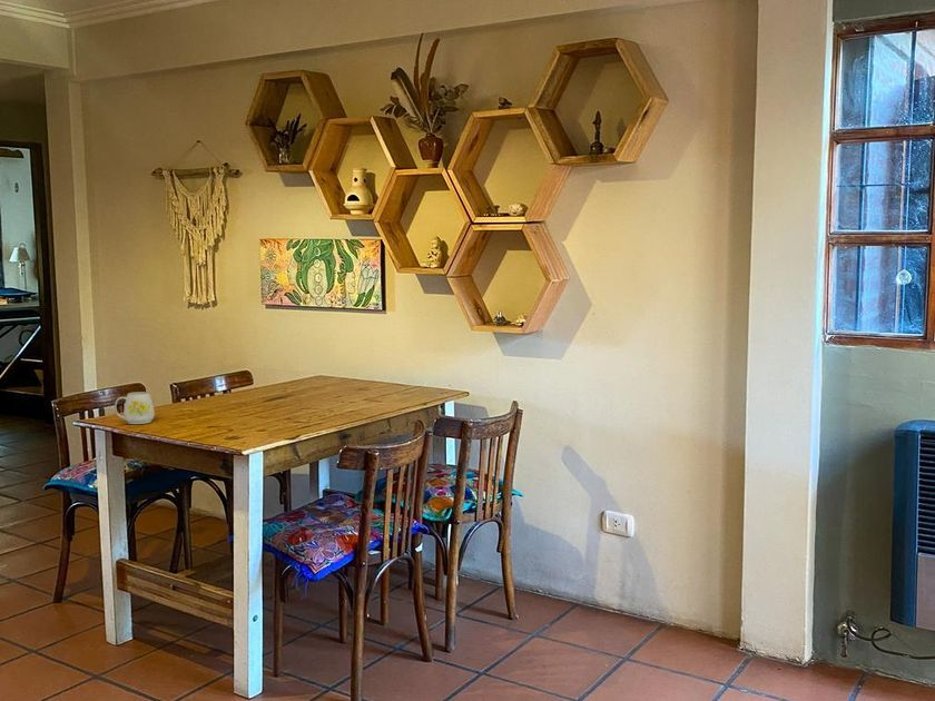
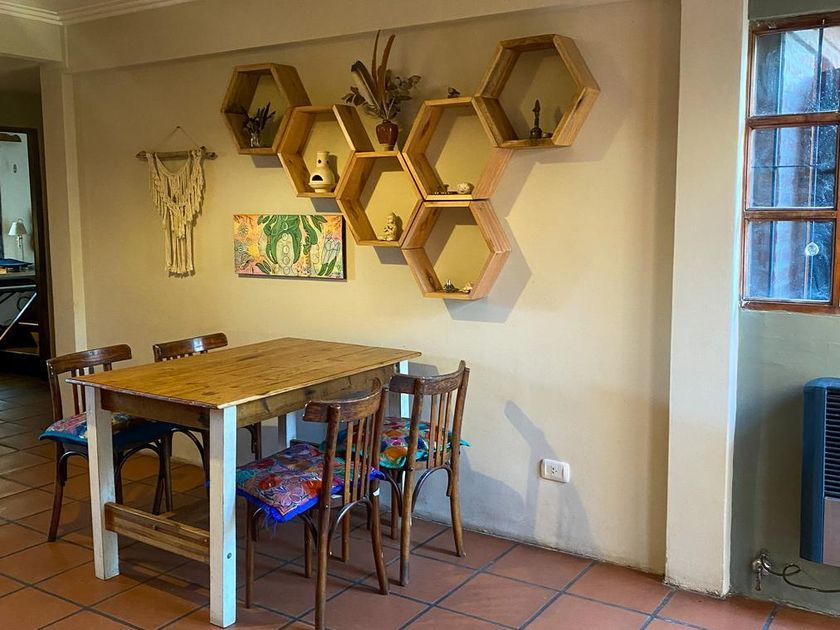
- mug (134, 407)
